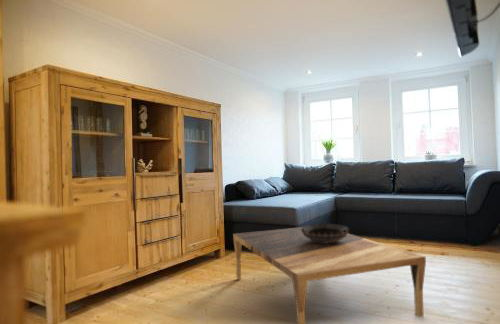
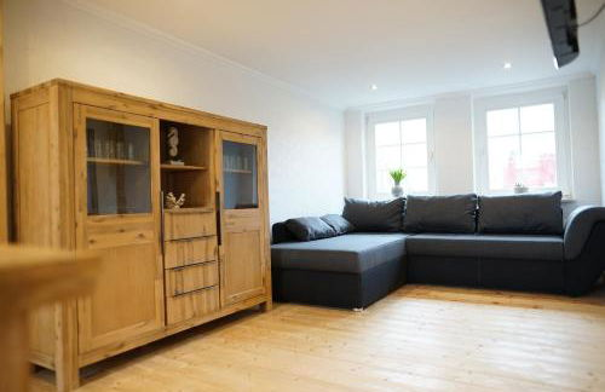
- decorative bowl (324, 233)
- coffee table (313, 268)
